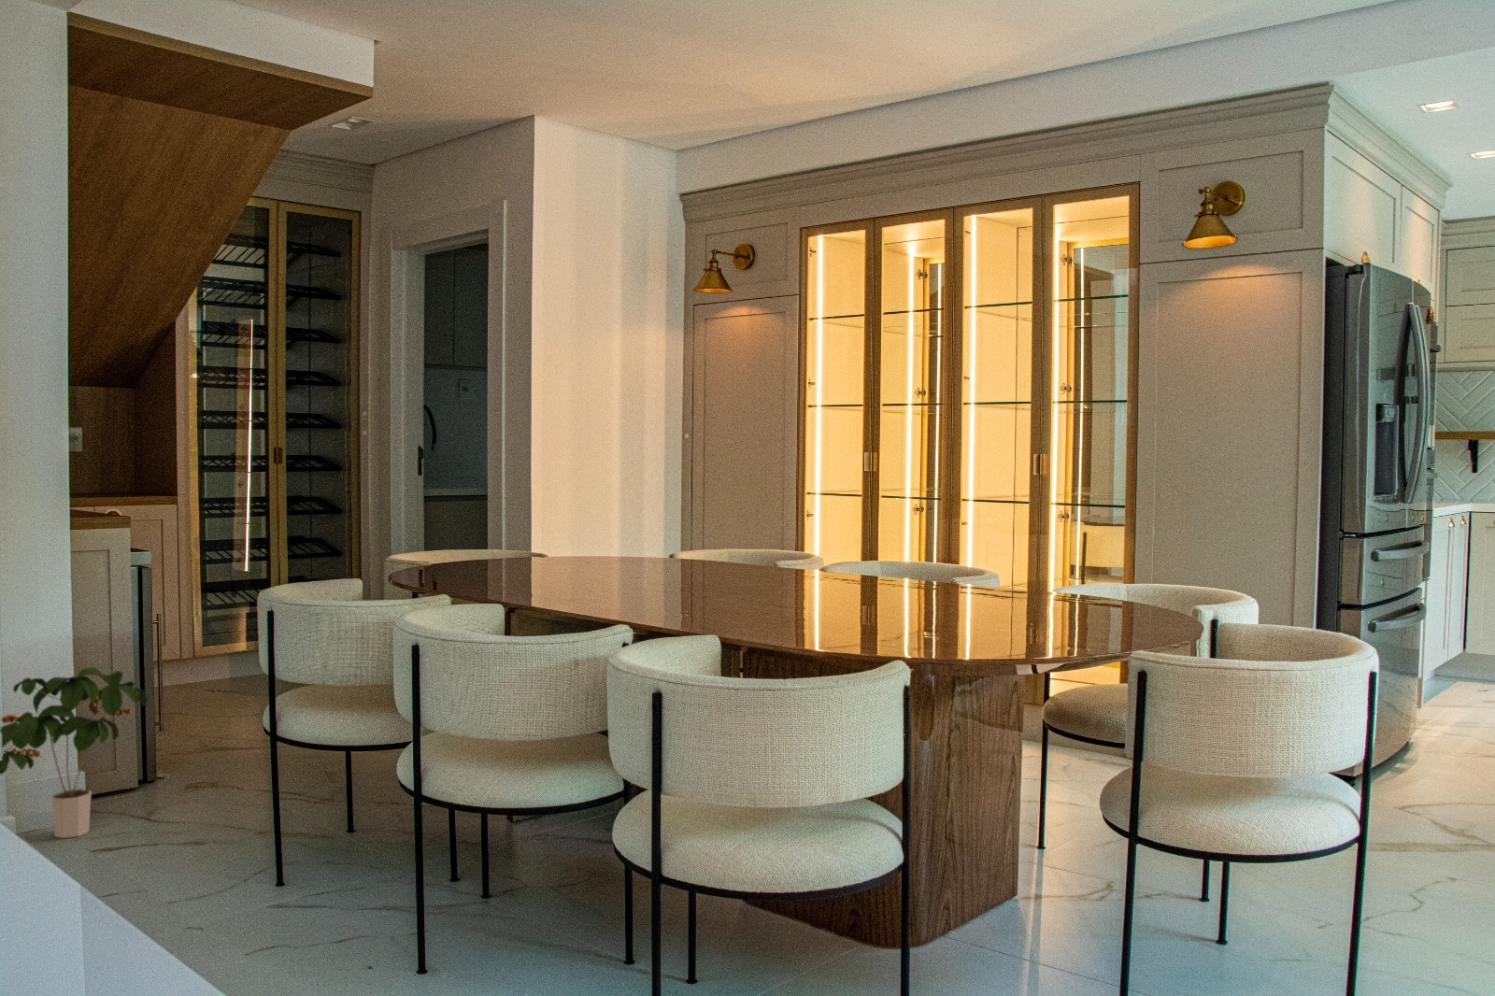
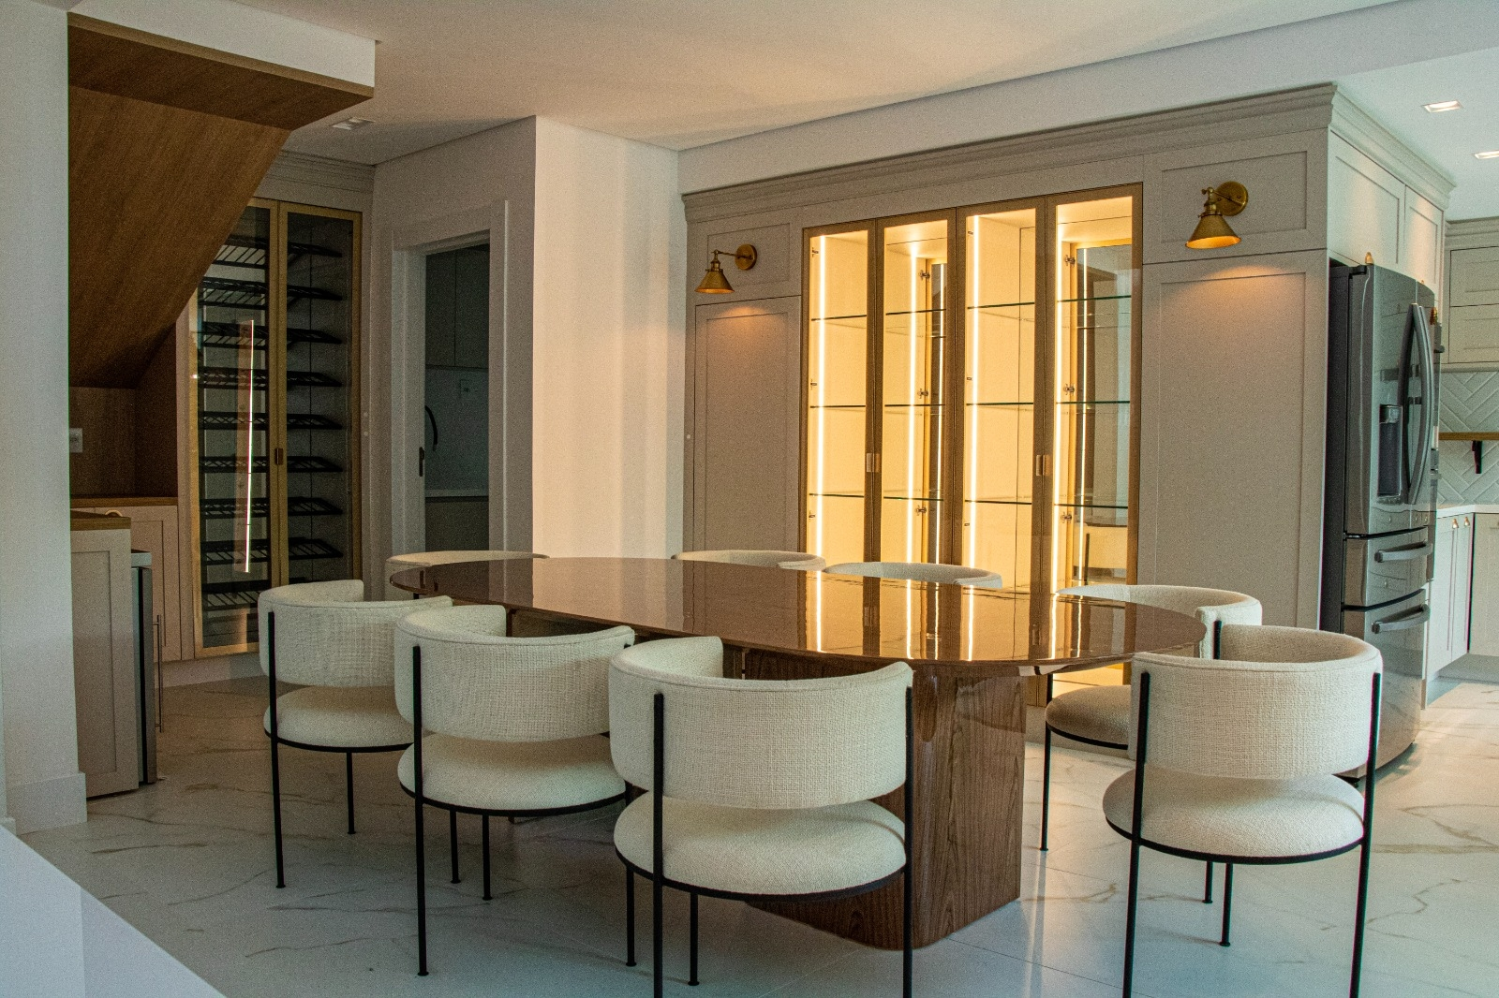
- potted plant (67, 751)
